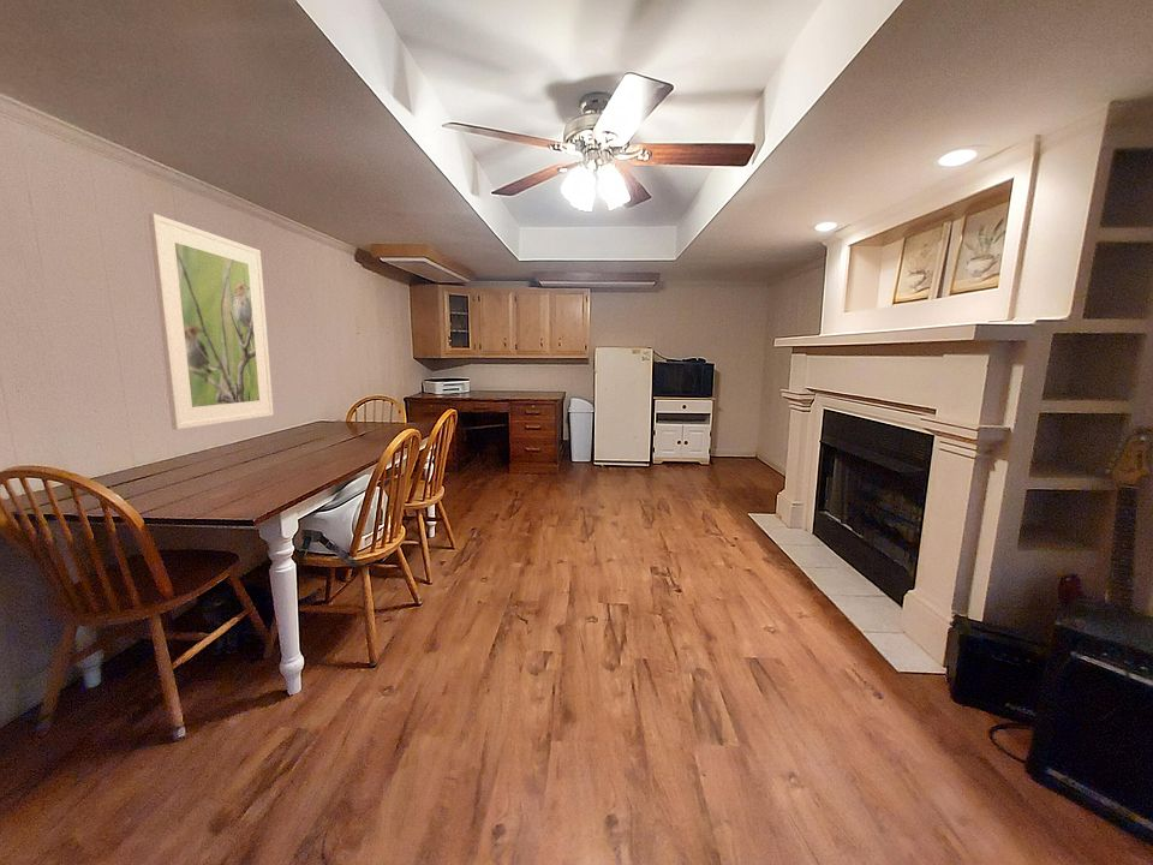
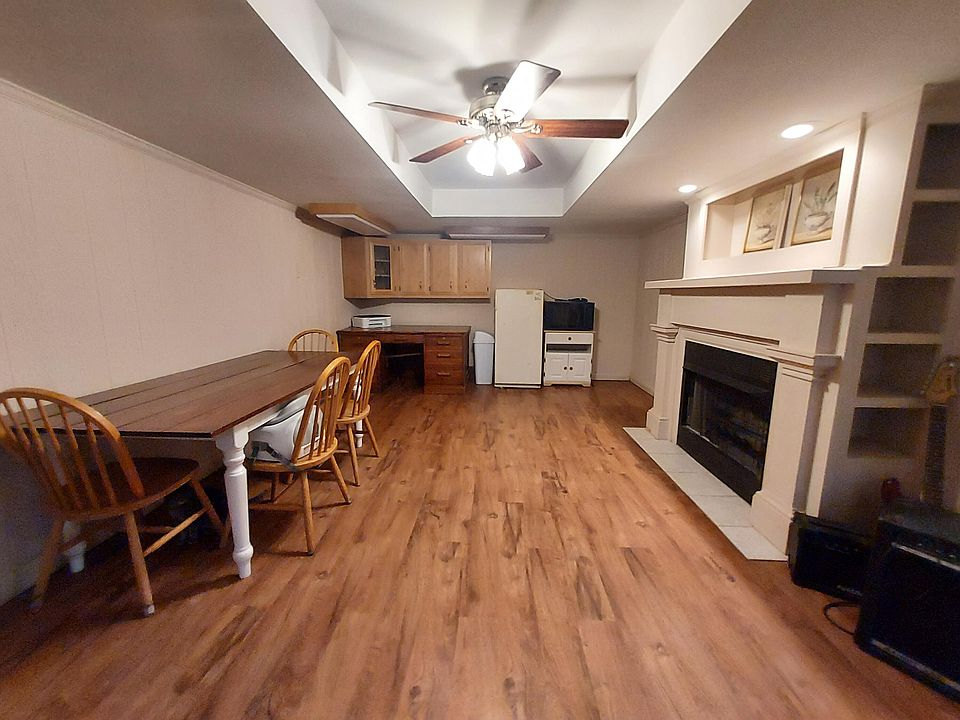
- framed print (221, 330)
